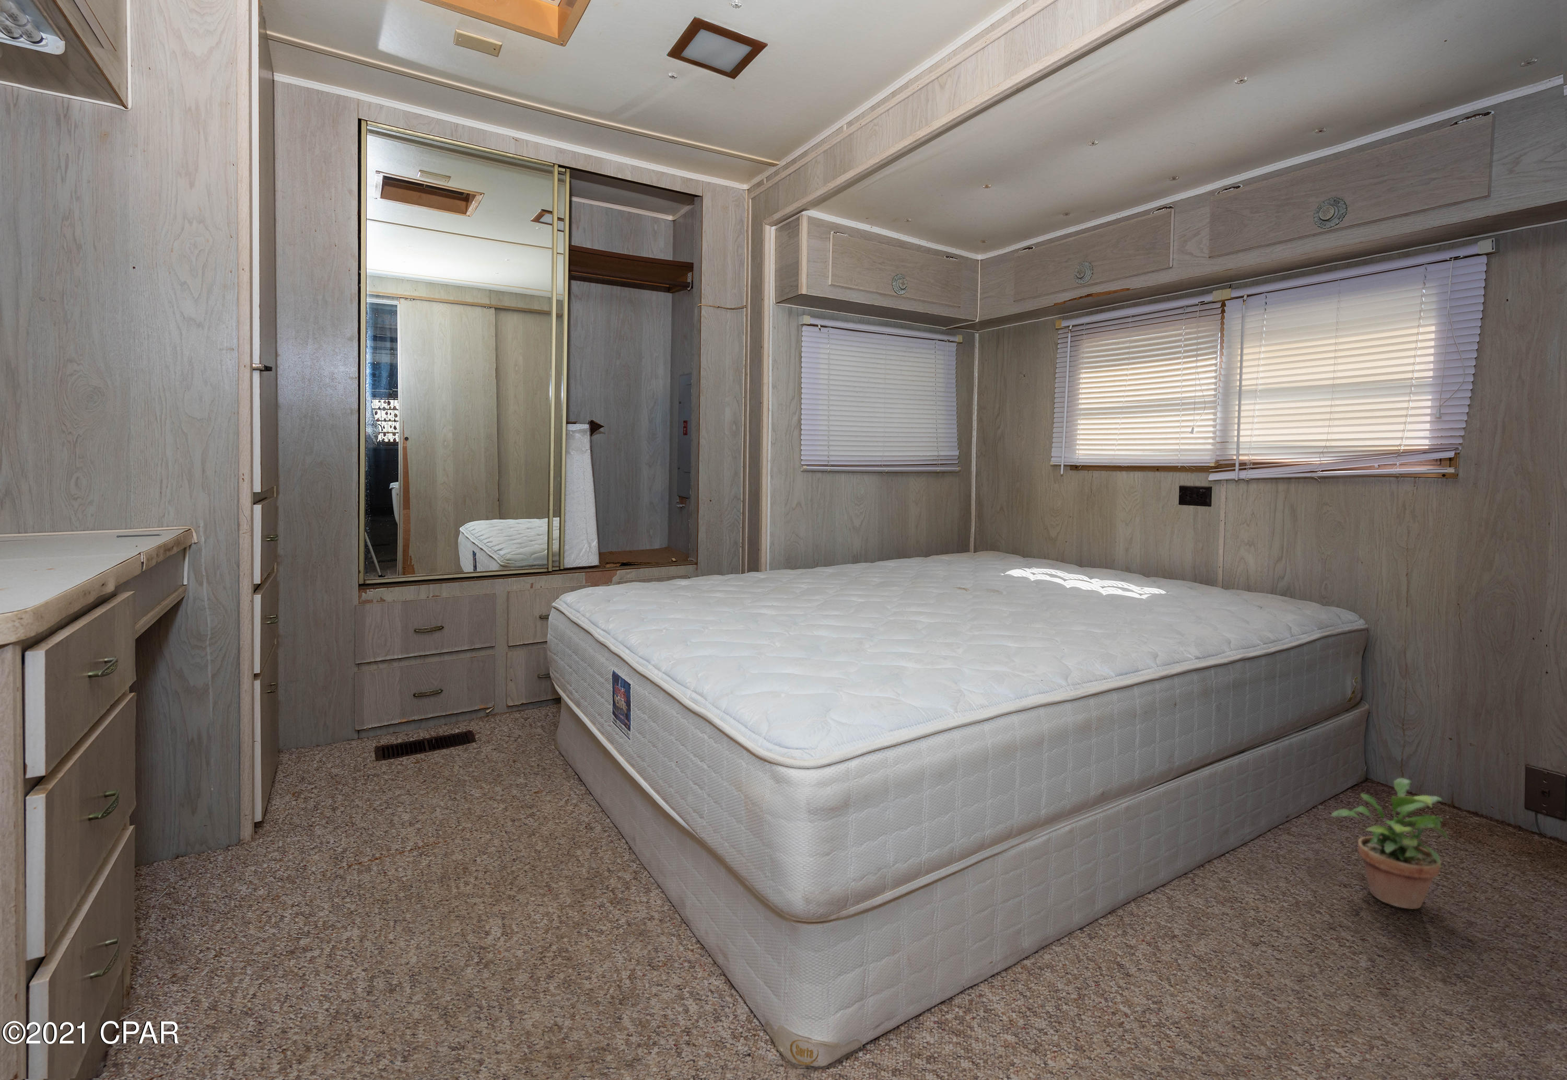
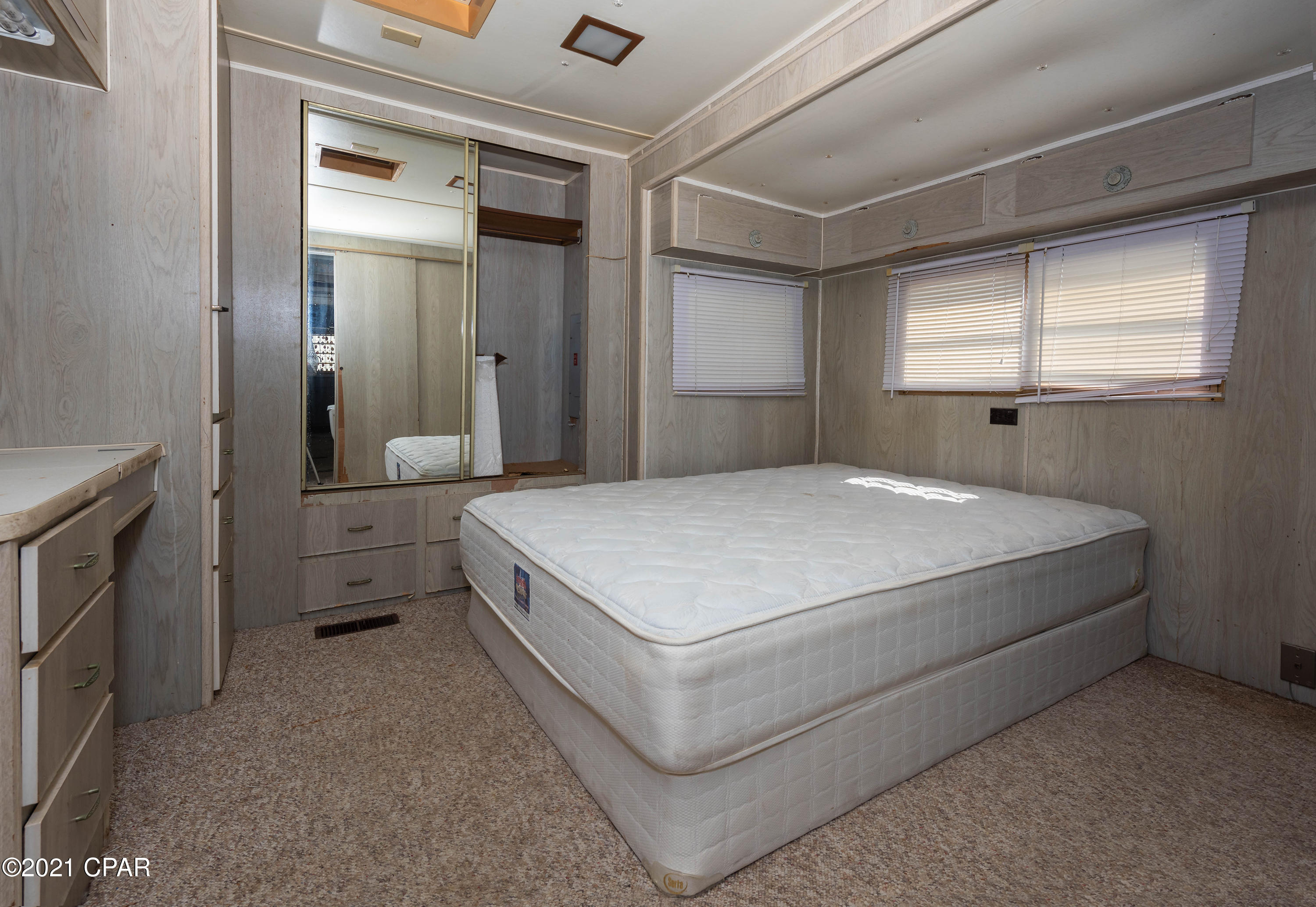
- potted plant (1390, 837)
